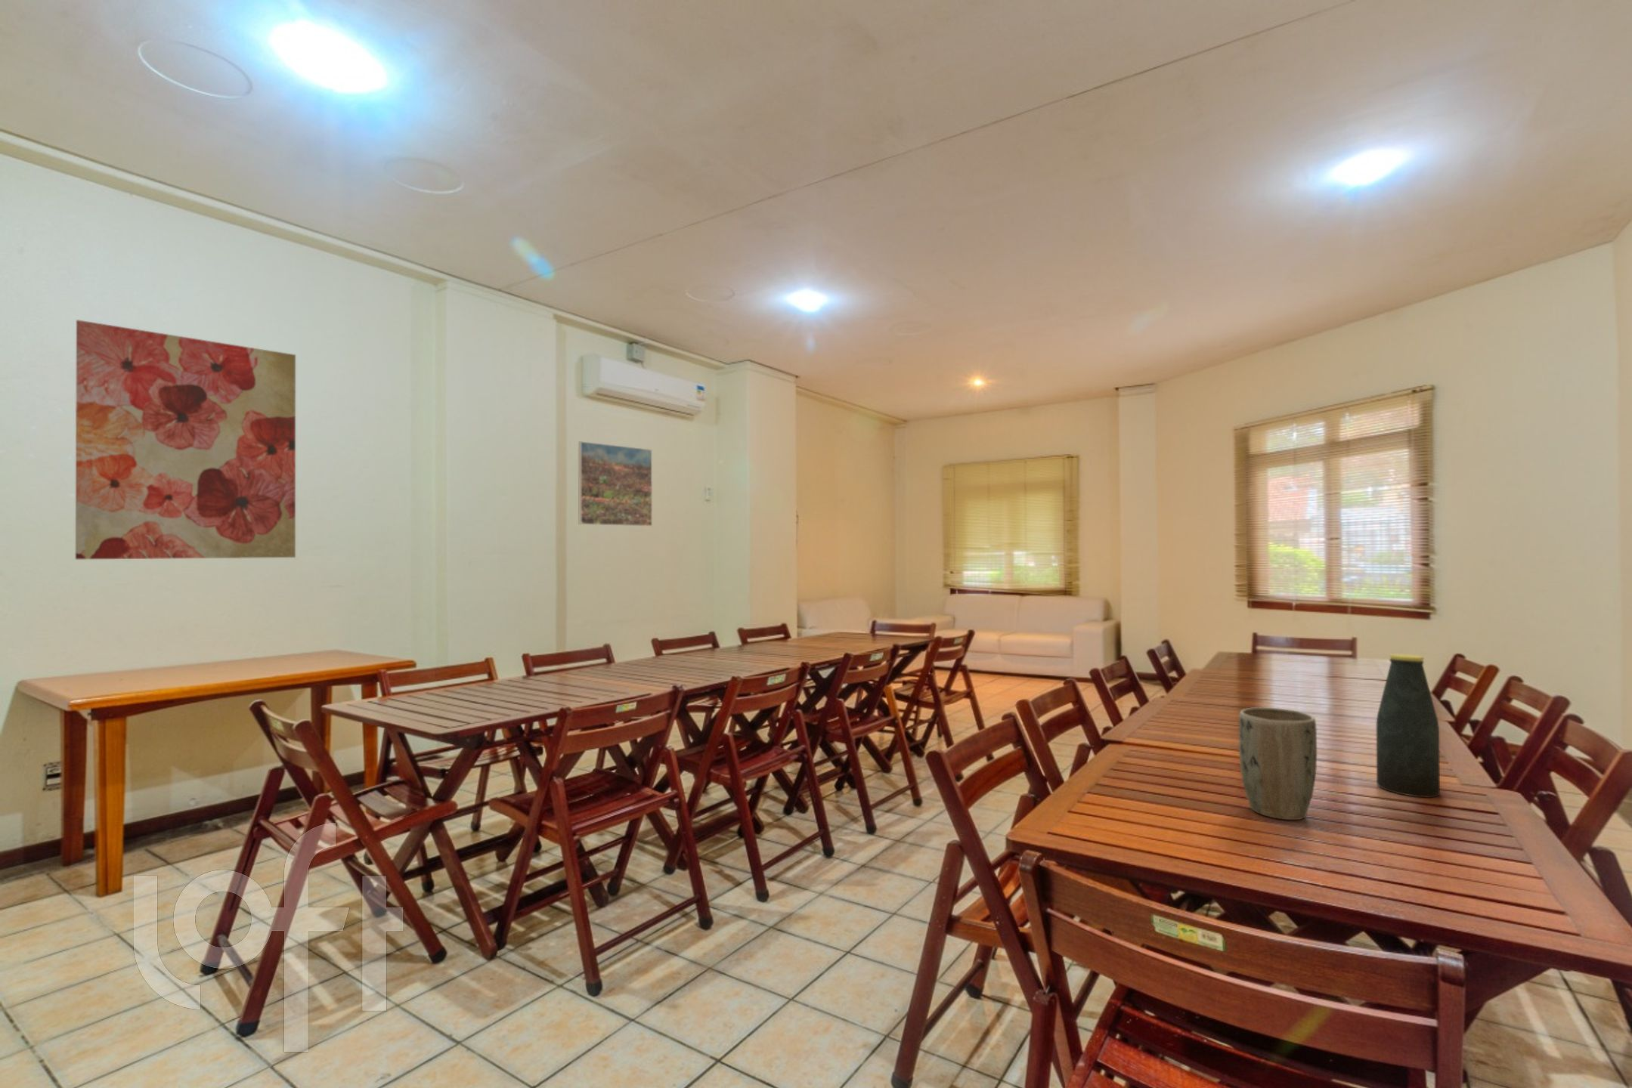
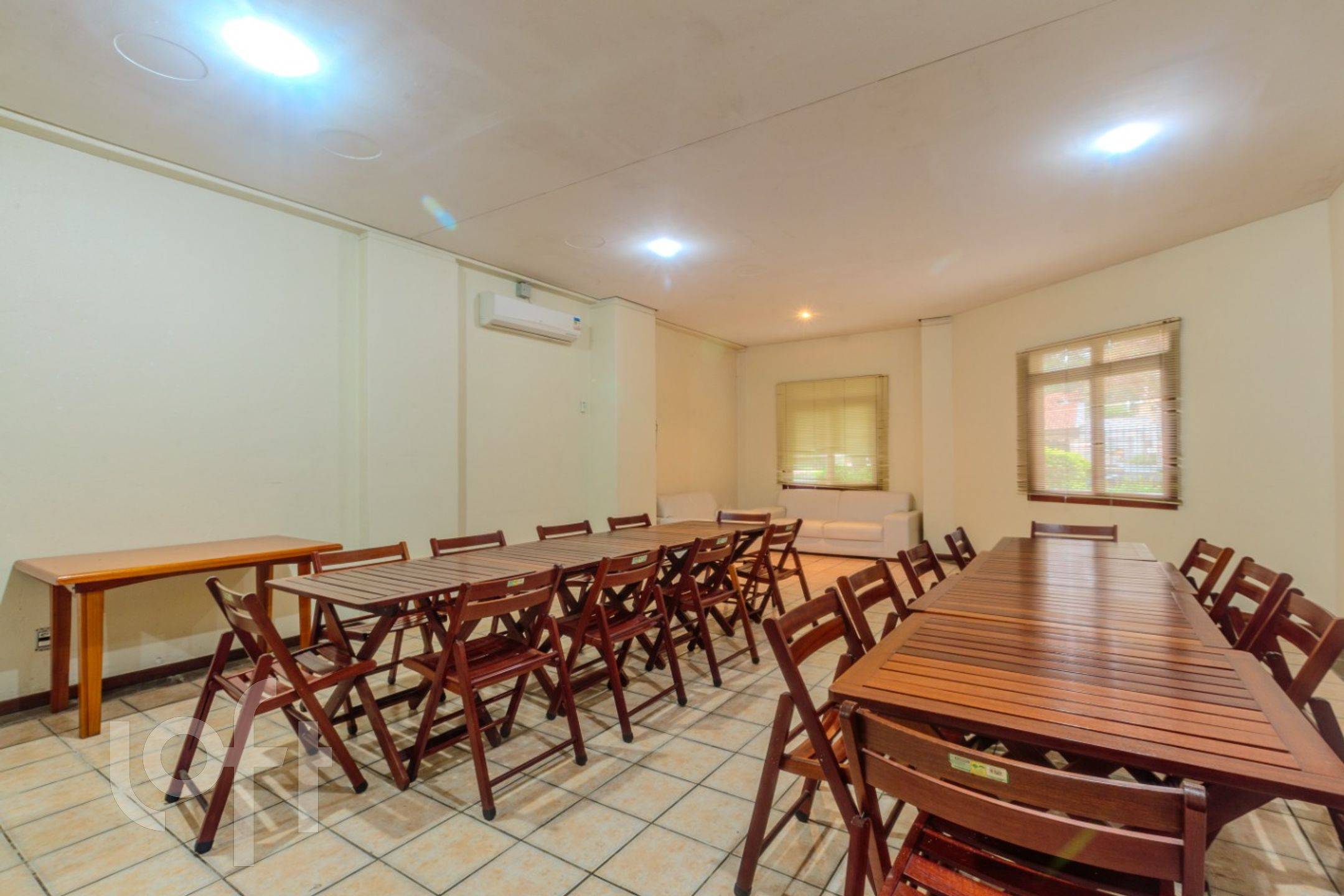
- bottle (1406, 722)
- wall art (194, 448)
- plant pot (1276, 763)
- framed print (616, 484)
